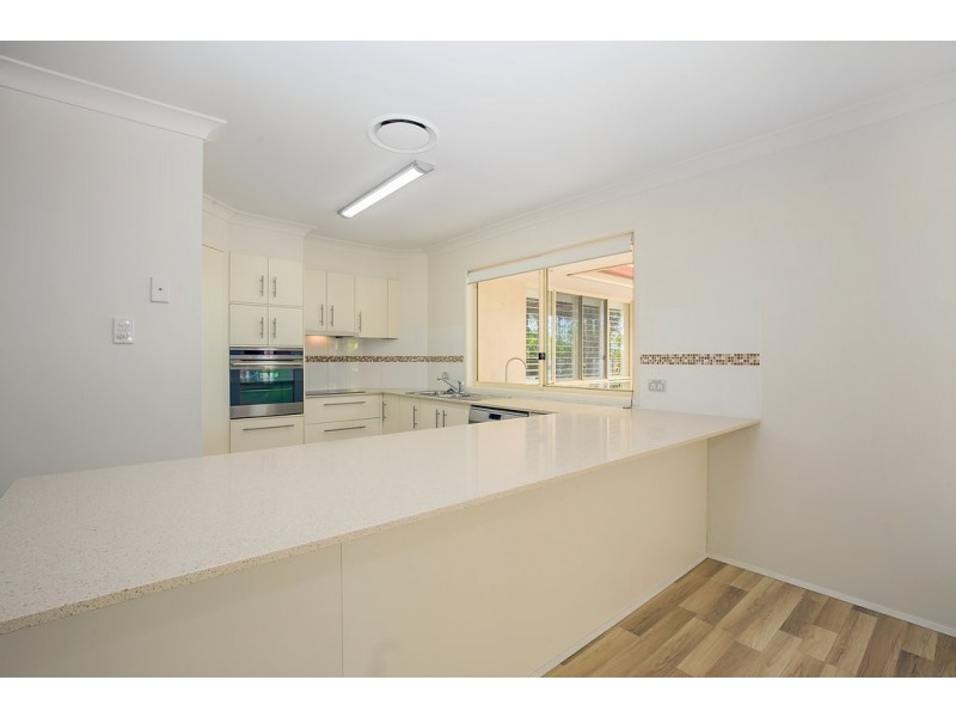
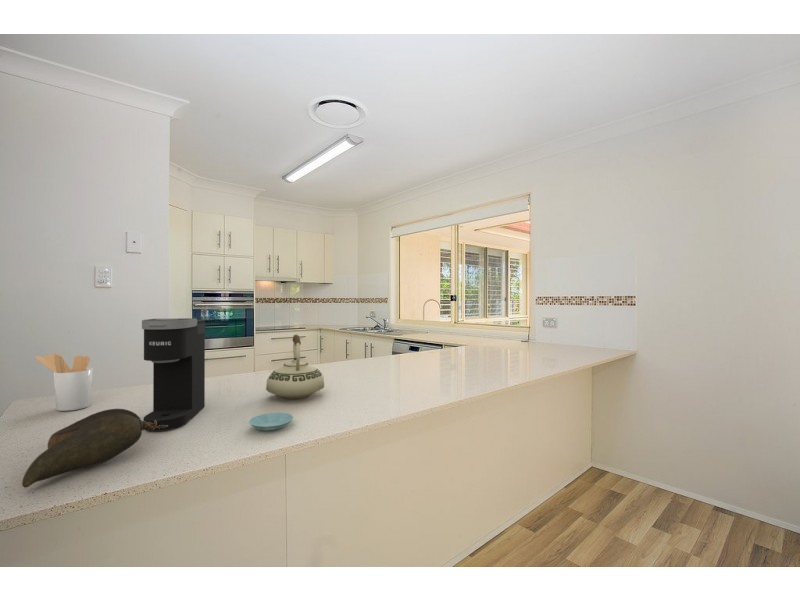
+ utensil holder (65, 379)
+ coffee maker (176, 367)
+ teakettle (295, 364)
+ seed pod (85, 442)
+ saucer (271, 422)
